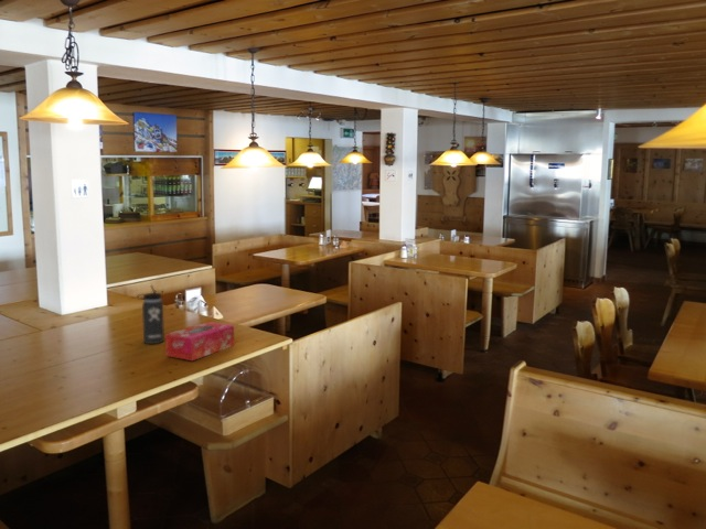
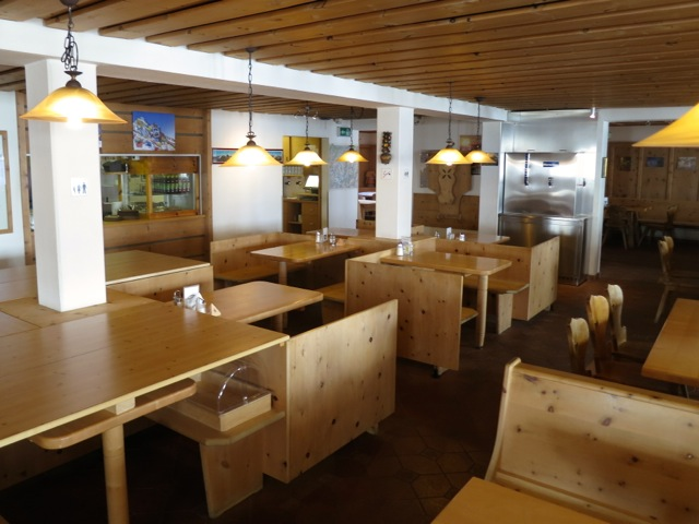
- tissue box (201, 339)
- thermos bottle (150, 313)
